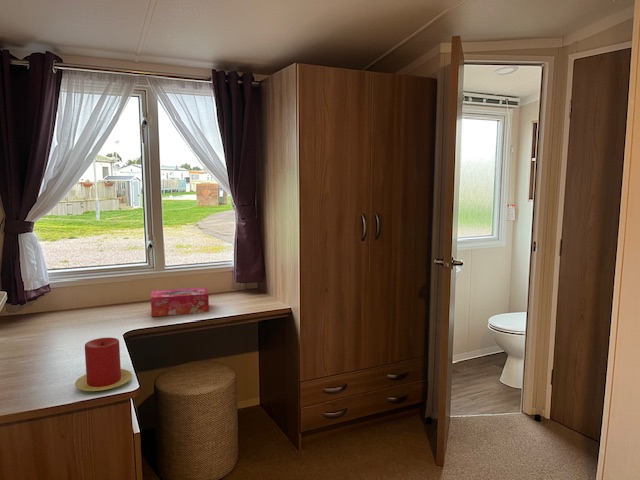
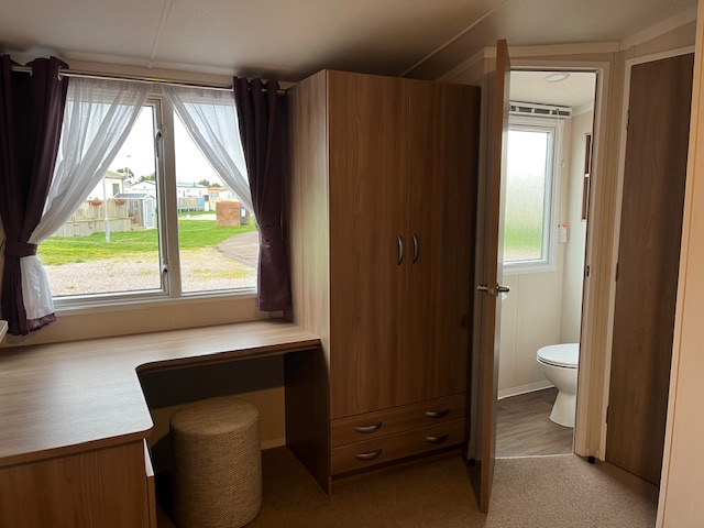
- candle (103, 362)
- tissue box (180, 301)
